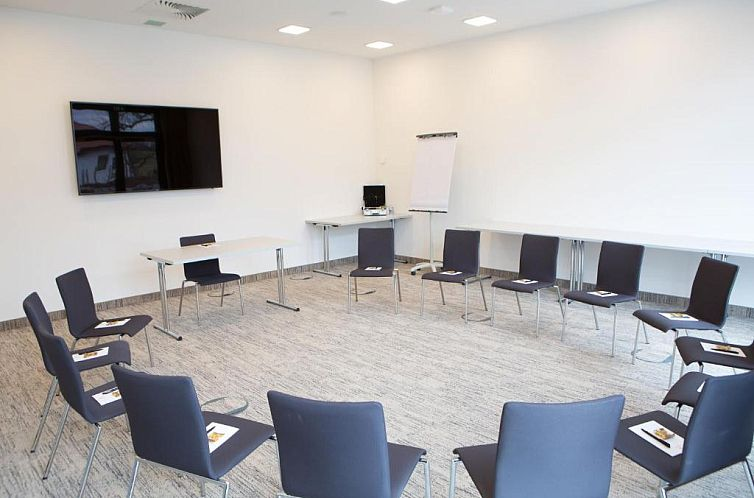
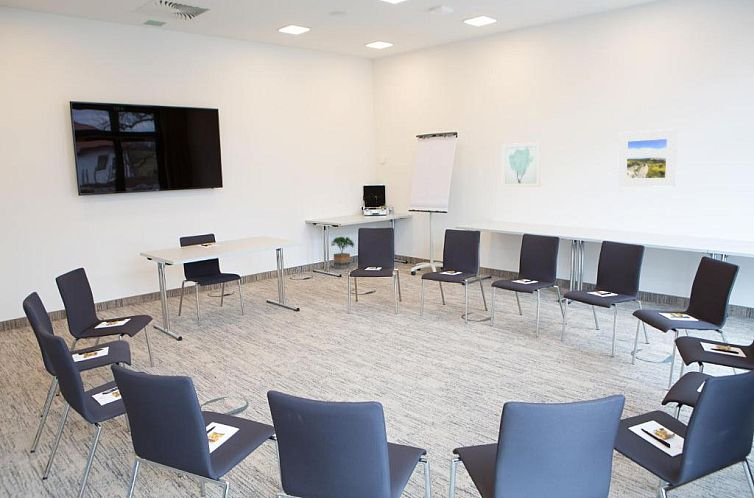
+ wall art (520, 165)
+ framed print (646, 159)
+ potted tree (342, 251)
